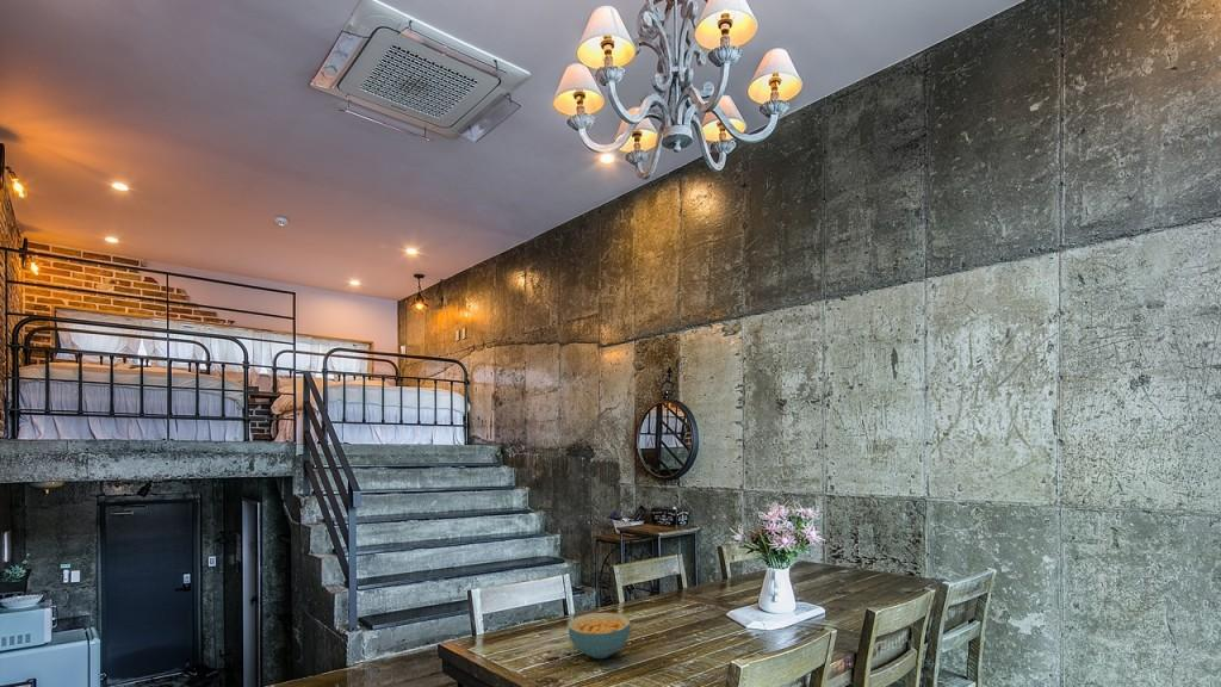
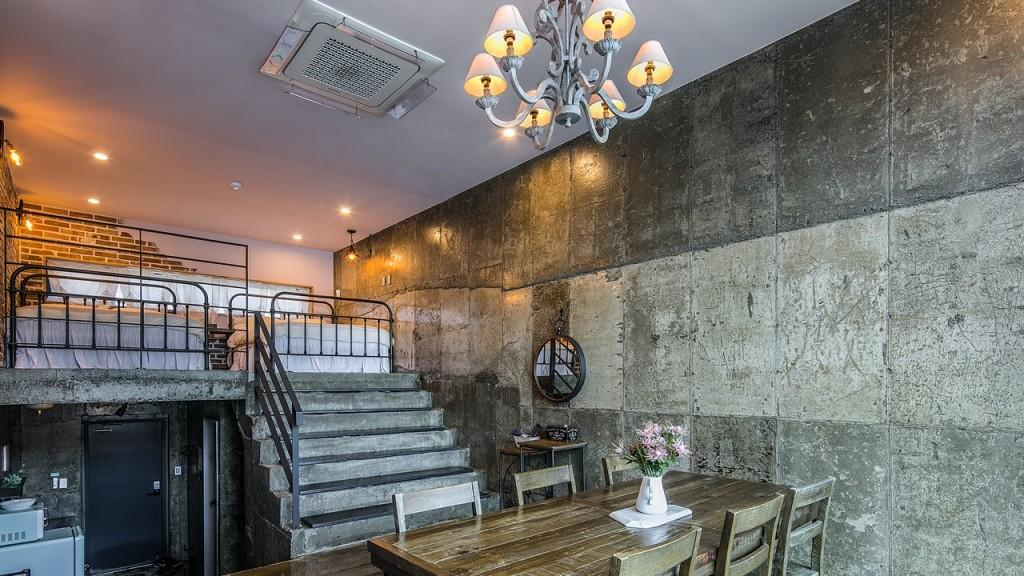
- cereal bowl (599, 638)
